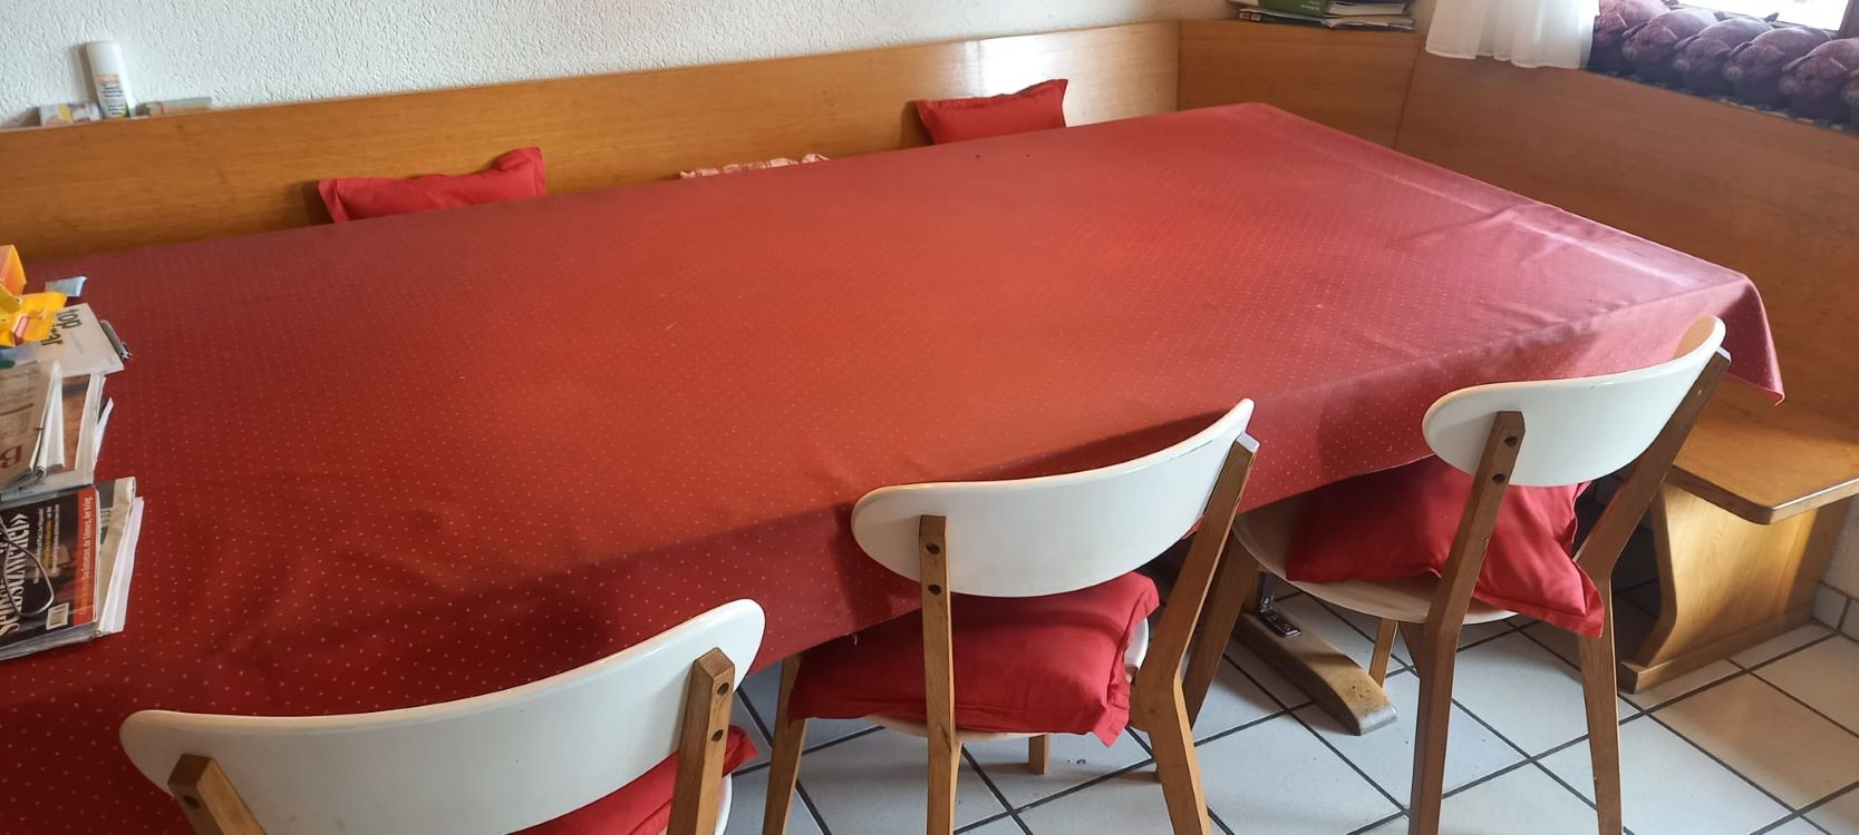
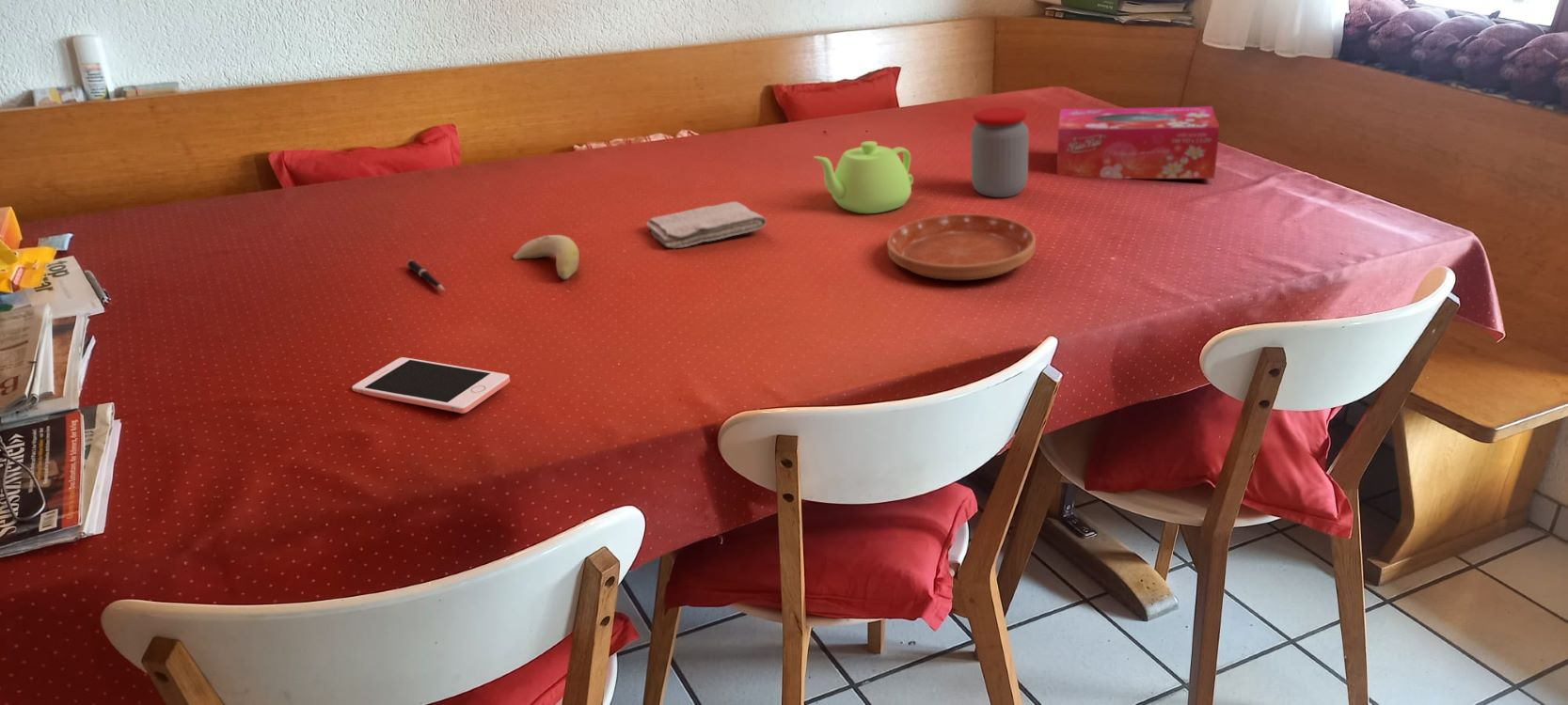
+ jar (999, 152)
+ saucer (960, 248)
+ cell phone (431, 384)
+ fruit (548, 254)
+ teapot (864, 174)
+ washcloth (705, 223)
+ tissue box (1134, 142)
+ pen (426, 275)
